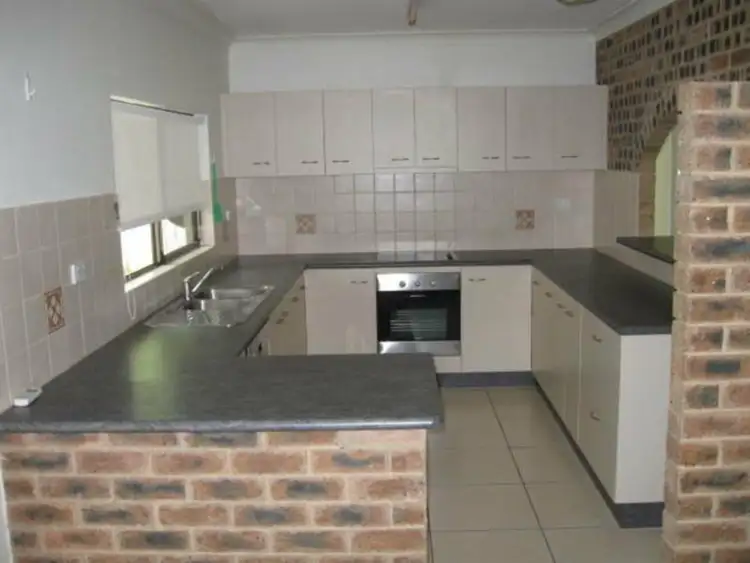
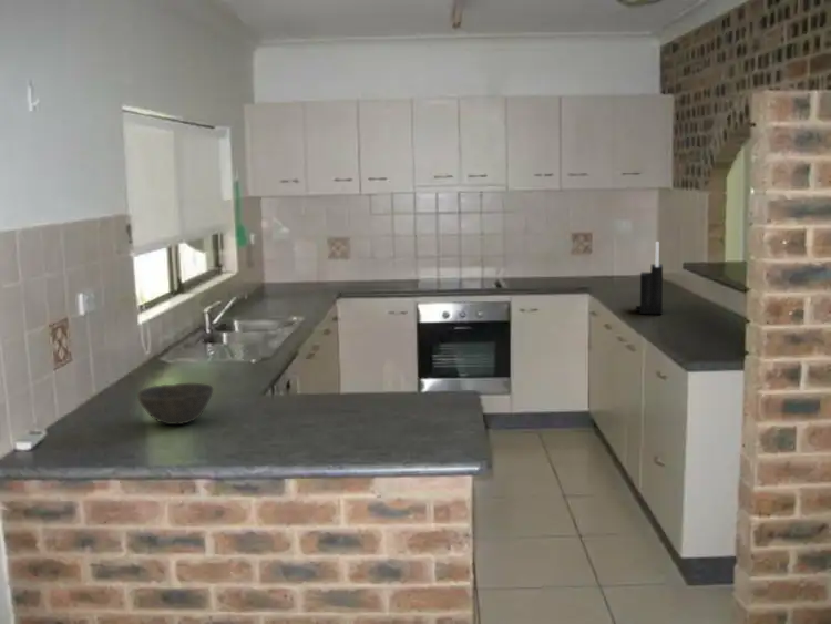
+ knife block (648, 277)
+ bowl (176, 406)
